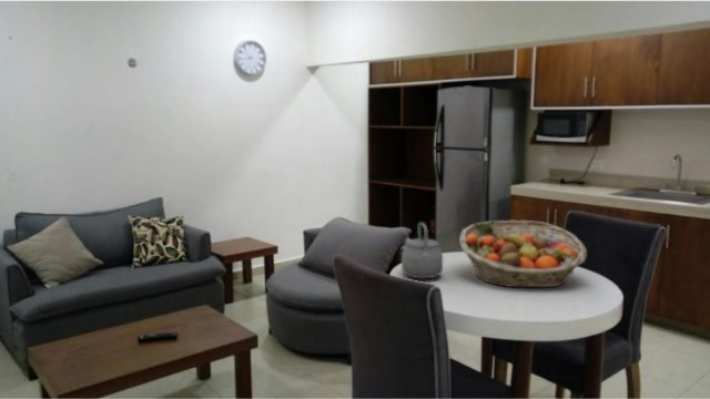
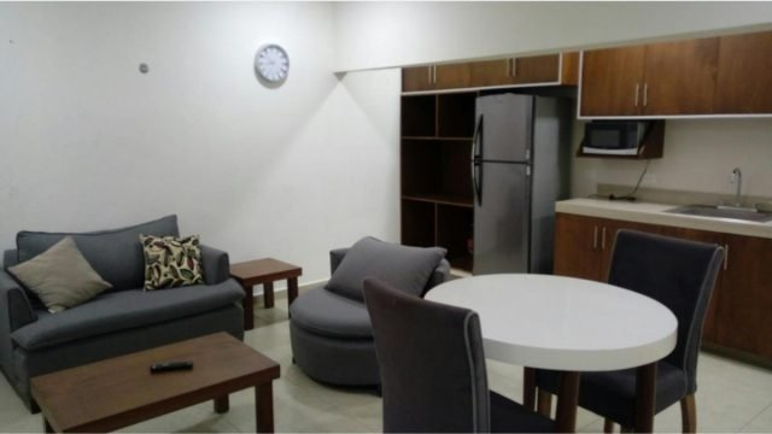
- tea kettle (420, 247)
- fruit basket (520, 252)
